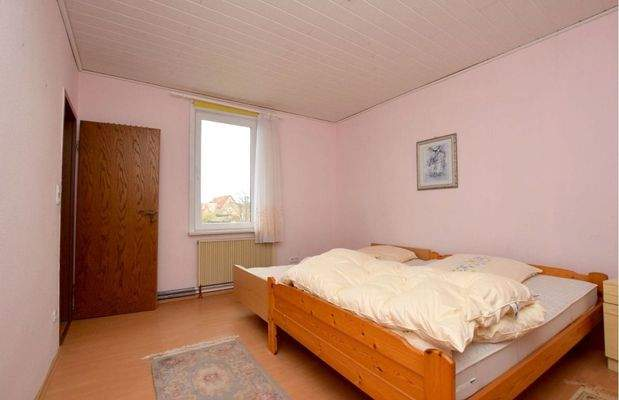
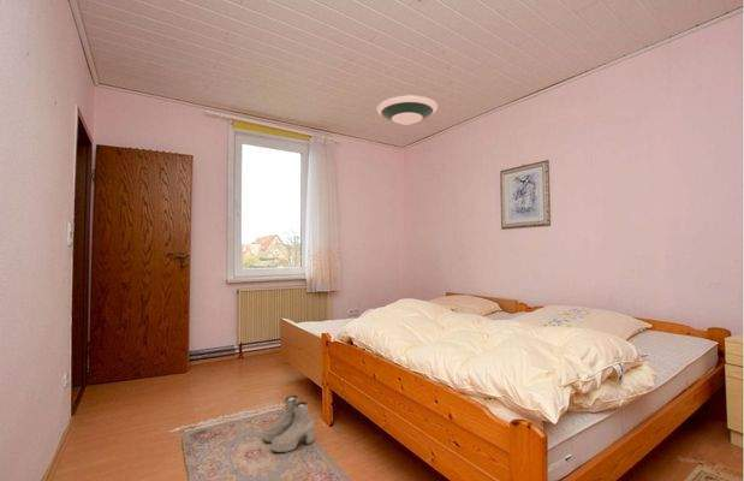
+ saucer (406, 115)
+ boots (288, 421)
